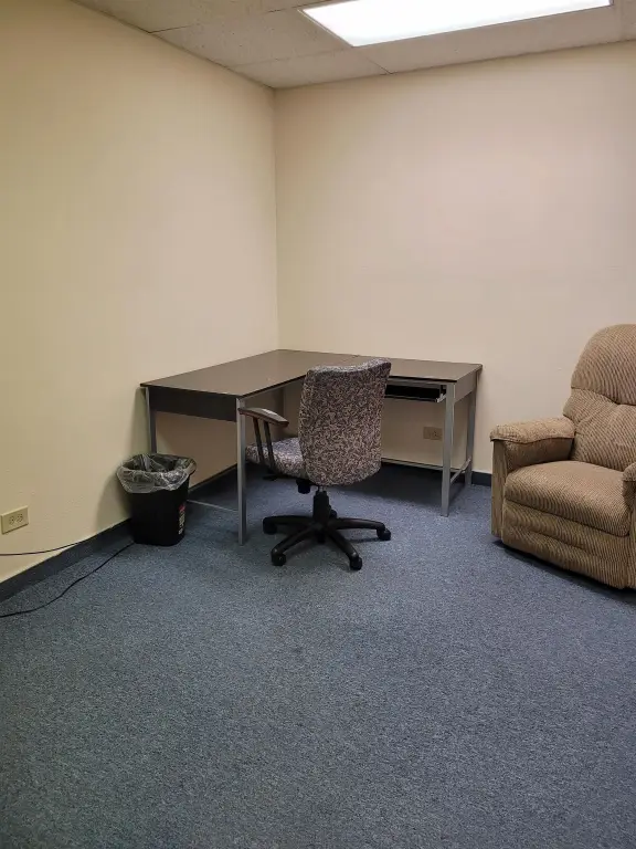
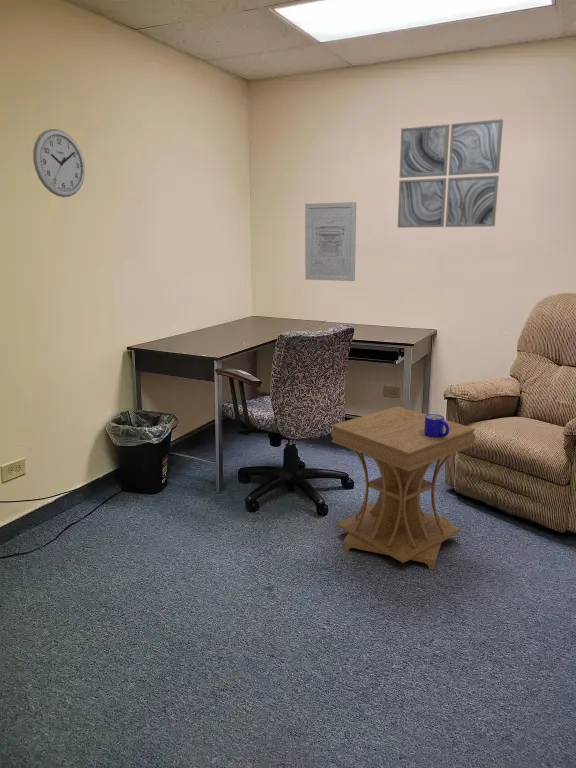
+ side table (399, 483)
+ wall clock (61, 163)
+ wall art (329, 242)
+ mug (437, 426)
+ wall art (446, 175)
